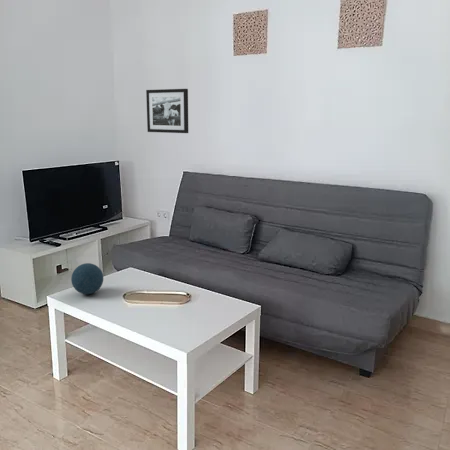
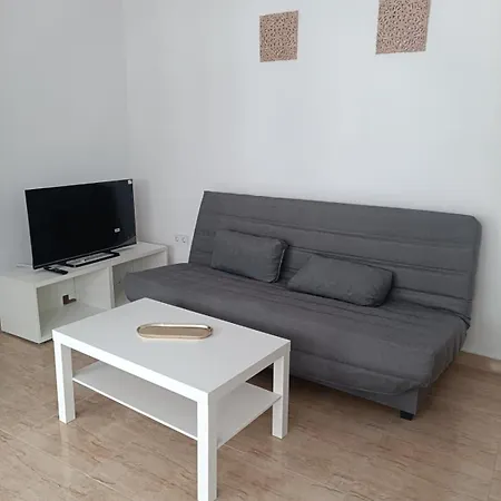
- decorative orb (87, 278)
- picture frame (166, 111)
